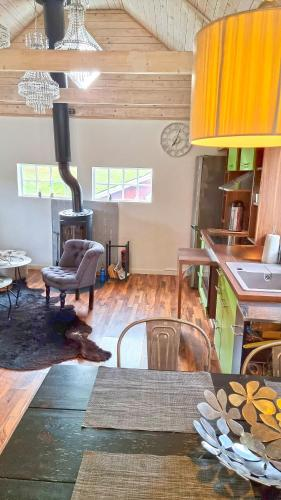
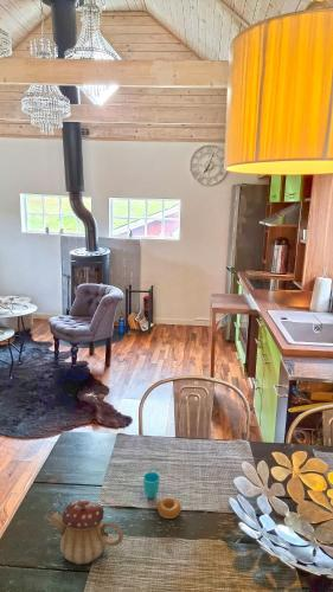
+ teapot (87, 526)
+ cup (158, 489)
